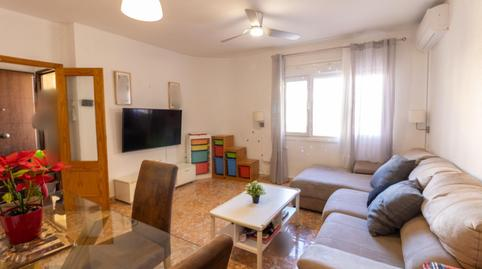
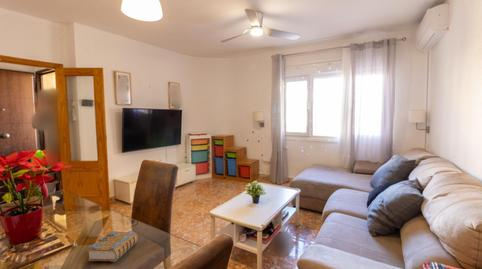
+ book (114, 244)
